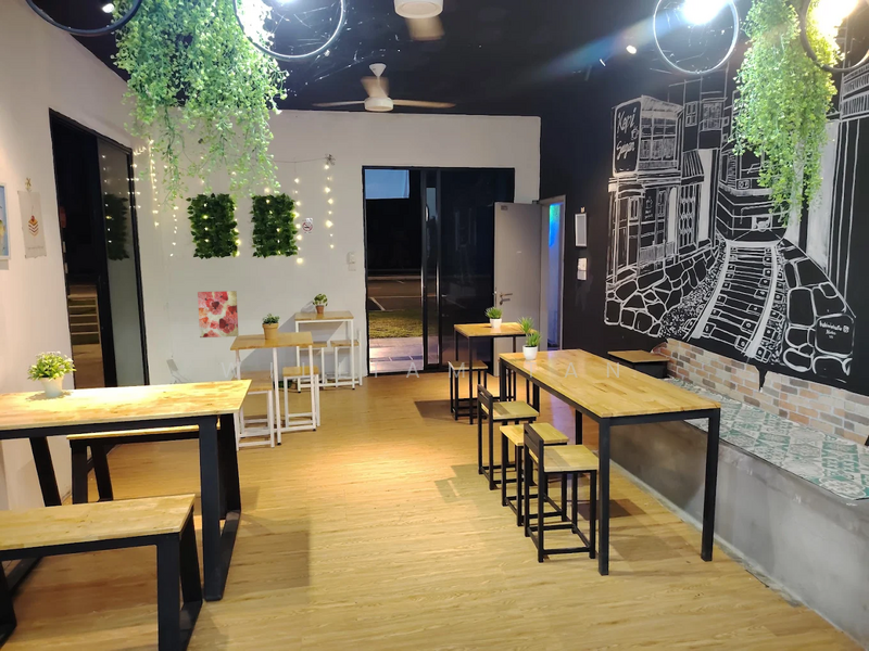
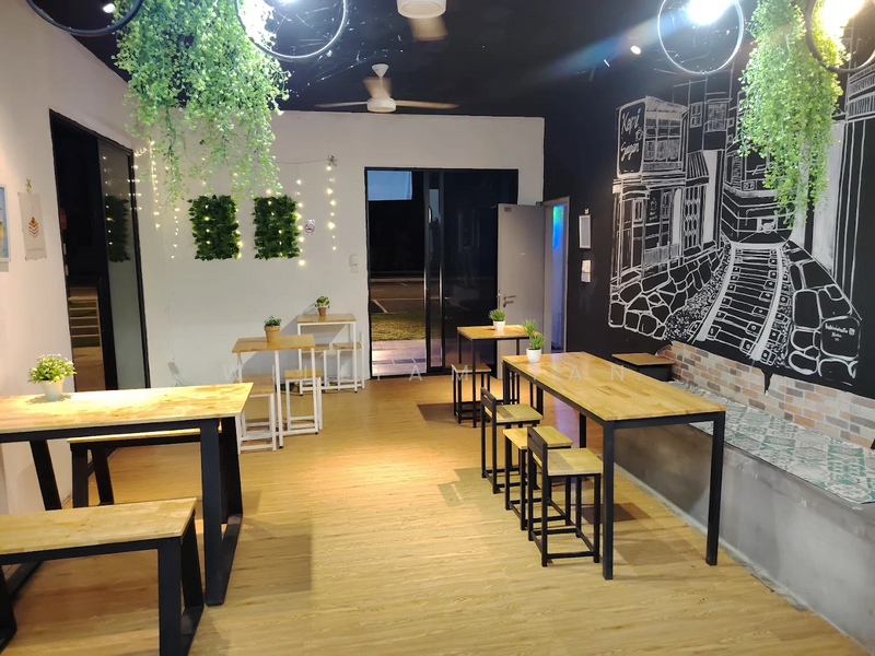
- wall art (217, 314)
